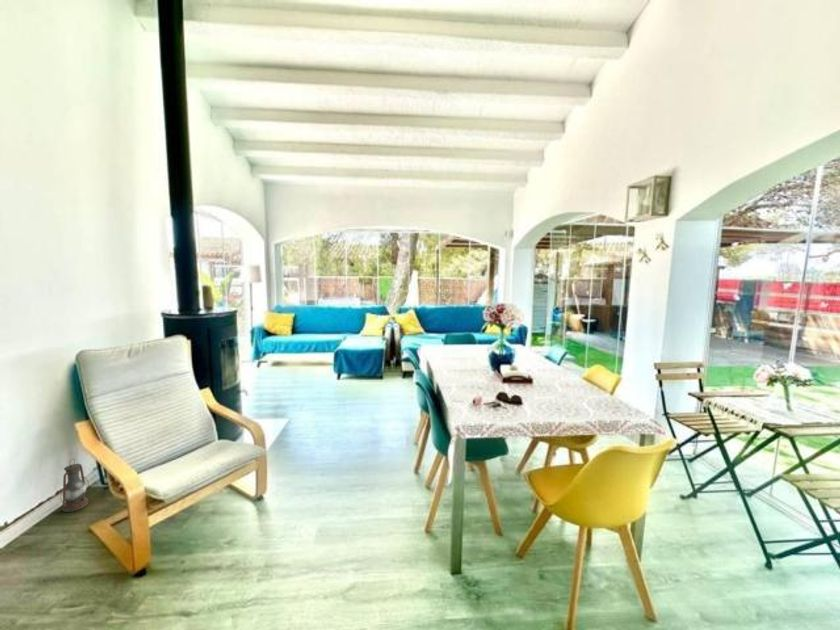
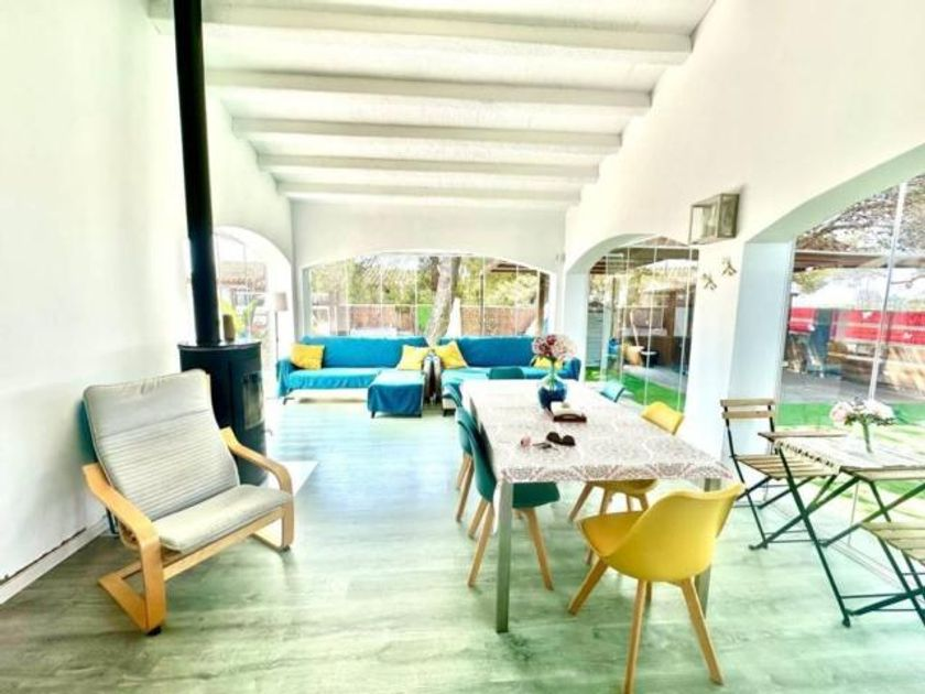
- lantern (74, 482)
